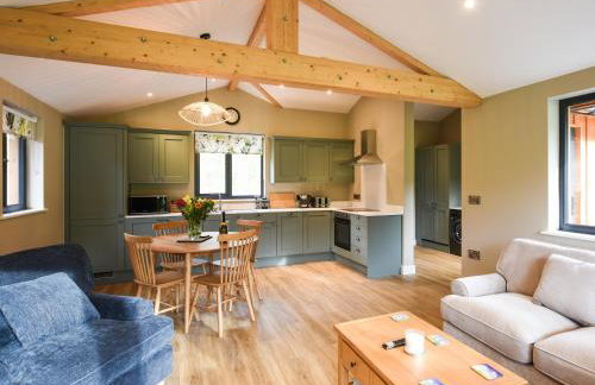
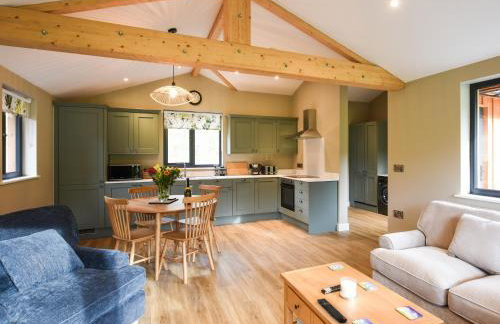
+ remote control (331, 310)
